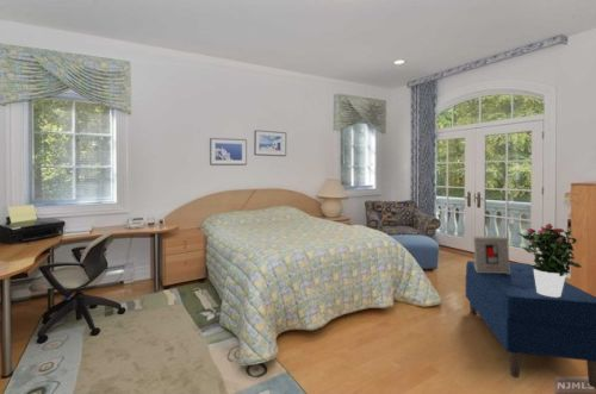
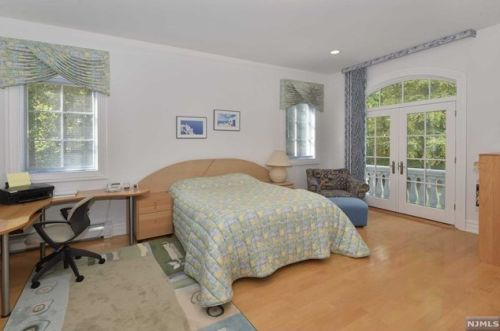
- decorative box (491, 254)
- bench (520, 309)
- potted flower (548, 258)
